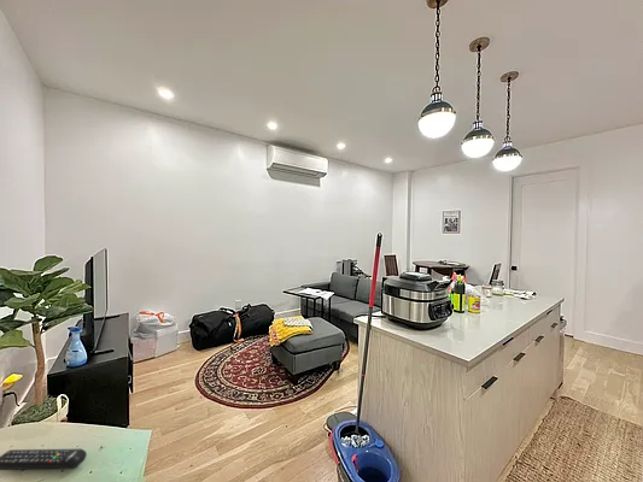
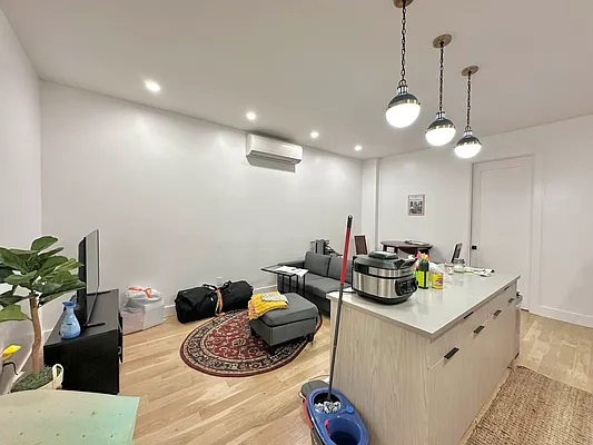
- remote control (36, 460)
